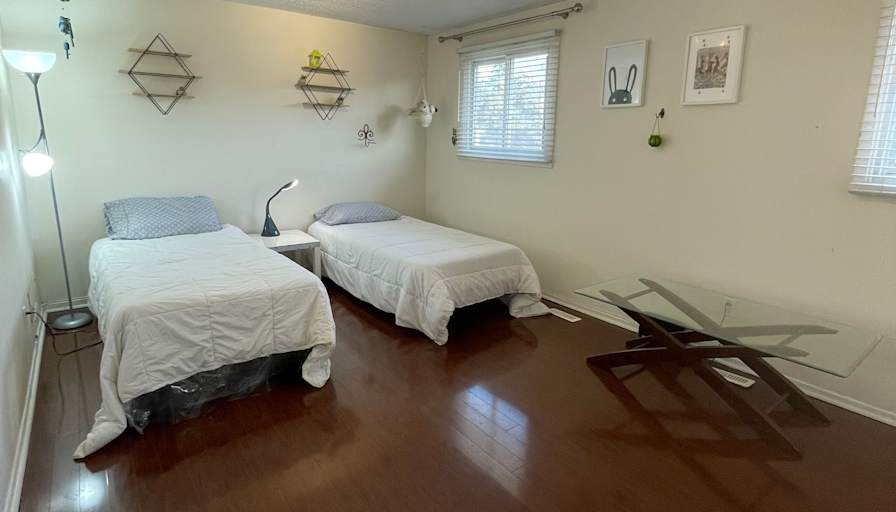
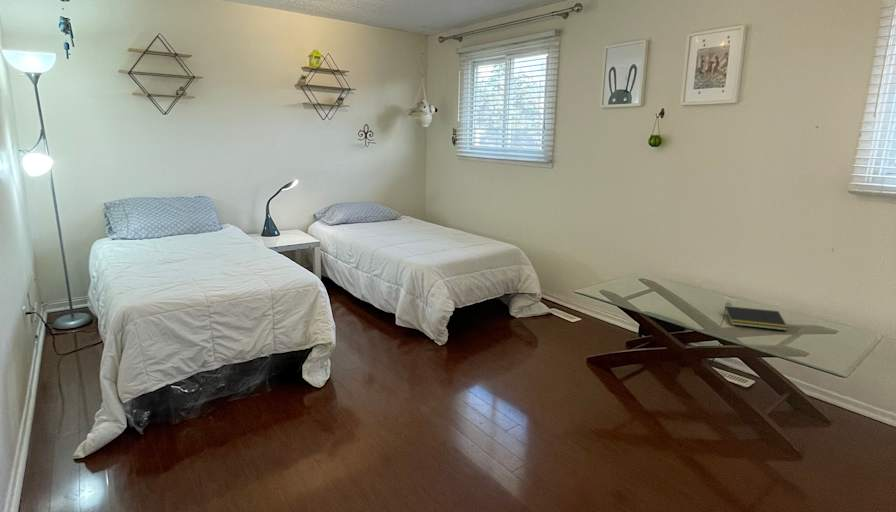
+ notepad (755, 317)
